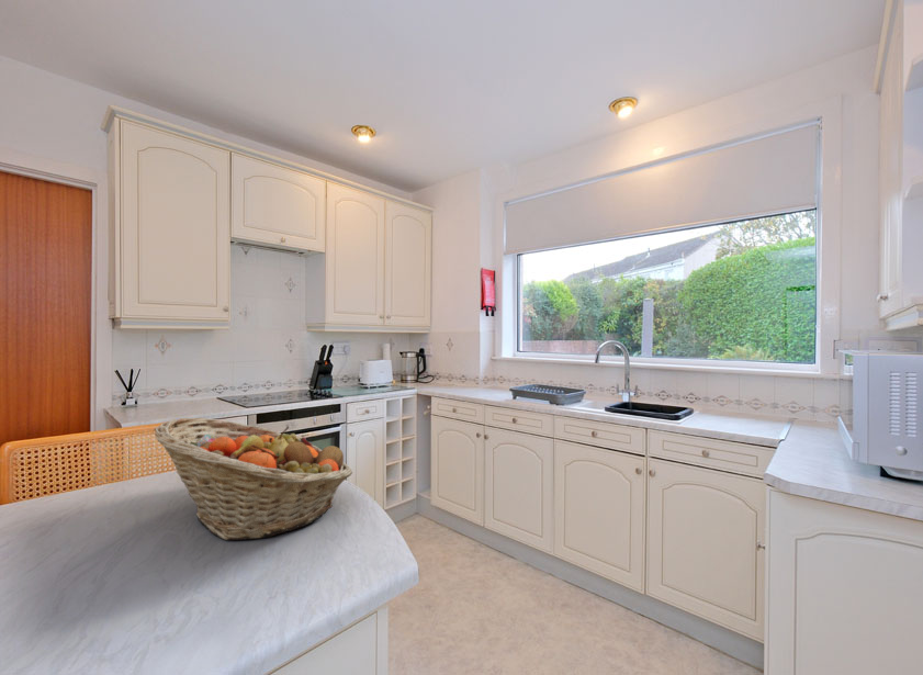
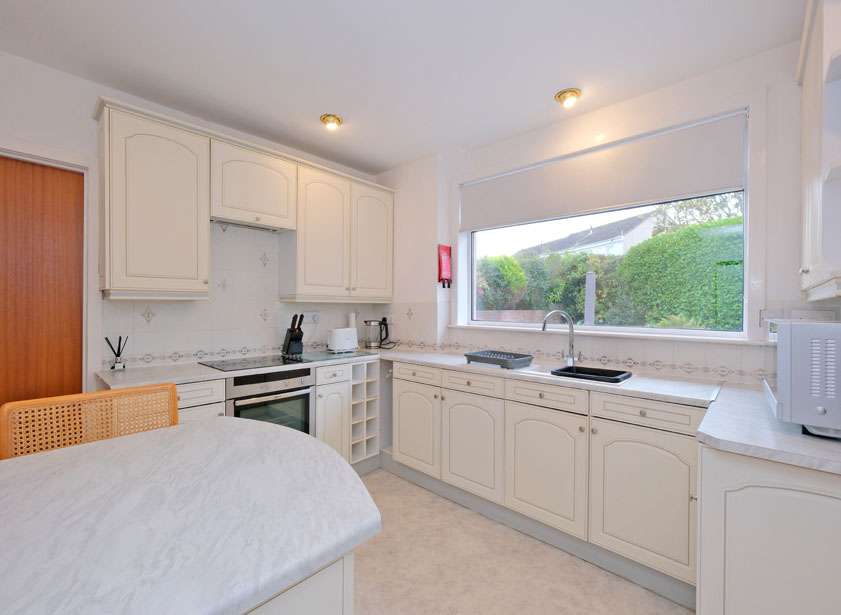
- fruit basket (258, 463)
